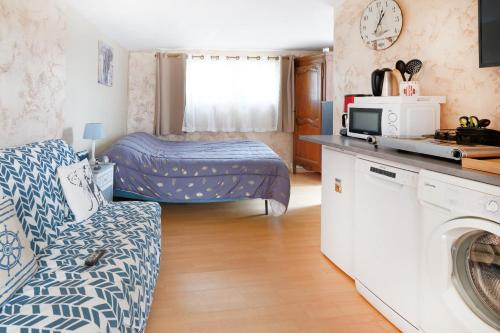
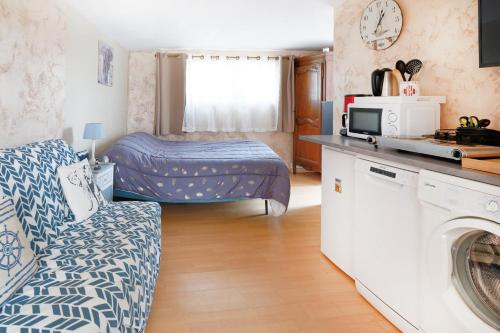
- remote control (95, 256)
